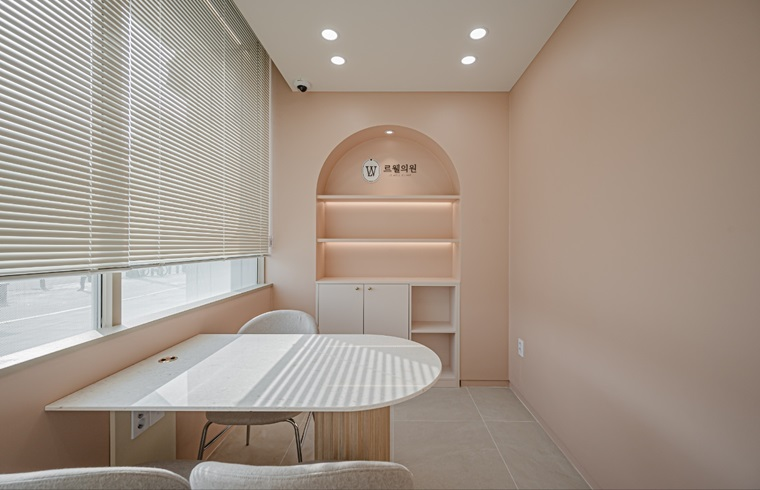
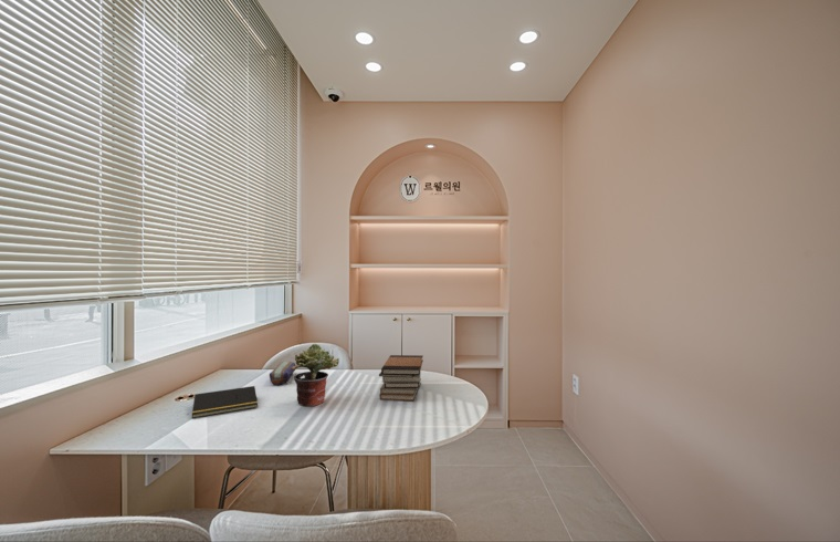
+ potted plant (315, 372)
+ notepad (225, 400)
+ book stack (402, 375)
+ pencil case (283, 372)
